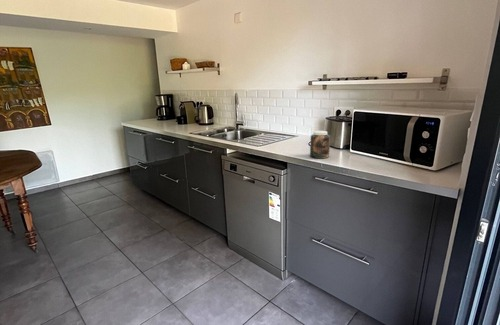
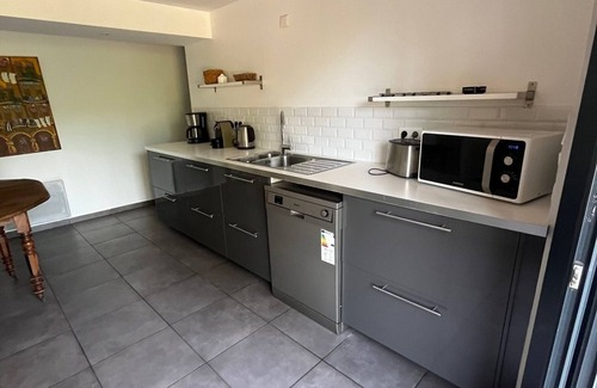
- jar (320, 144)
